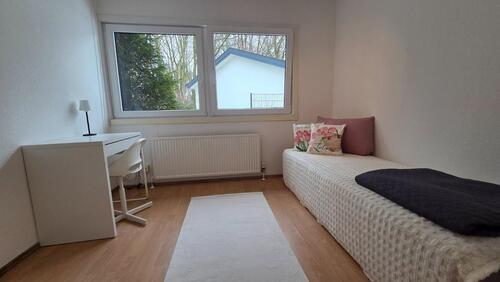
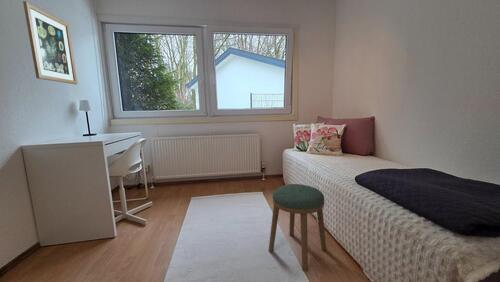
+ wall art (54, 48)
+ stool (294, 219)
